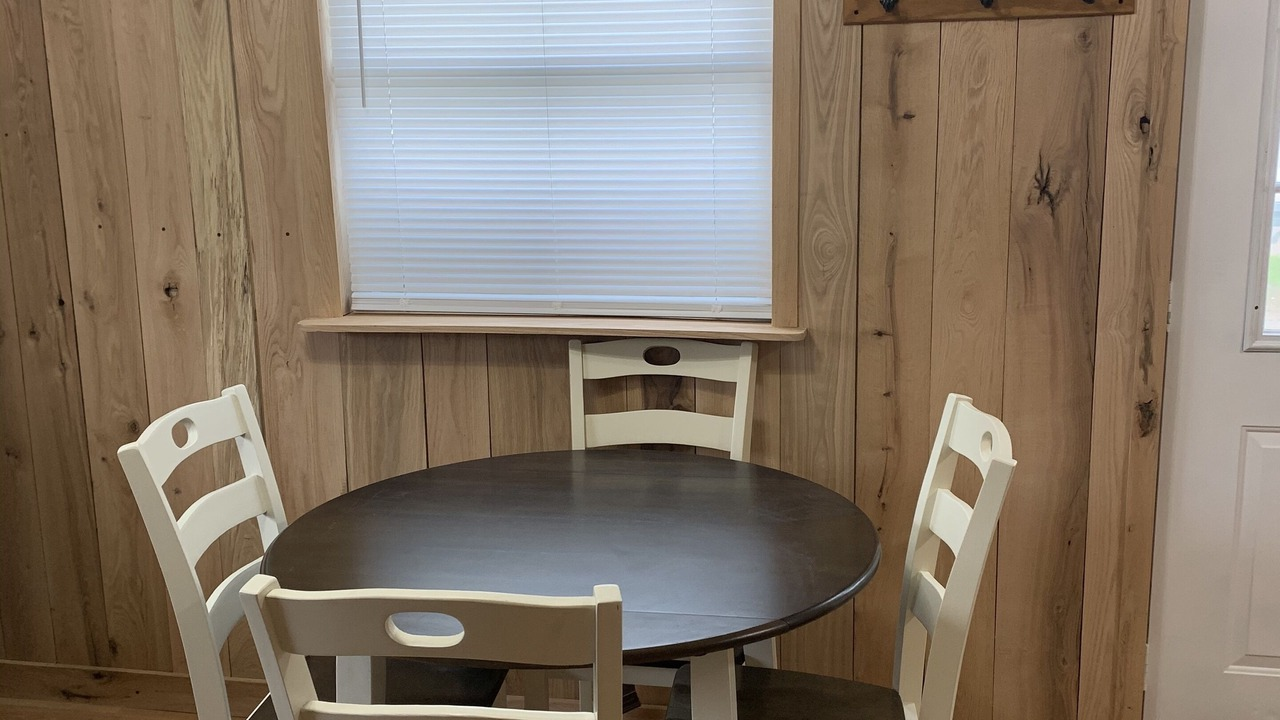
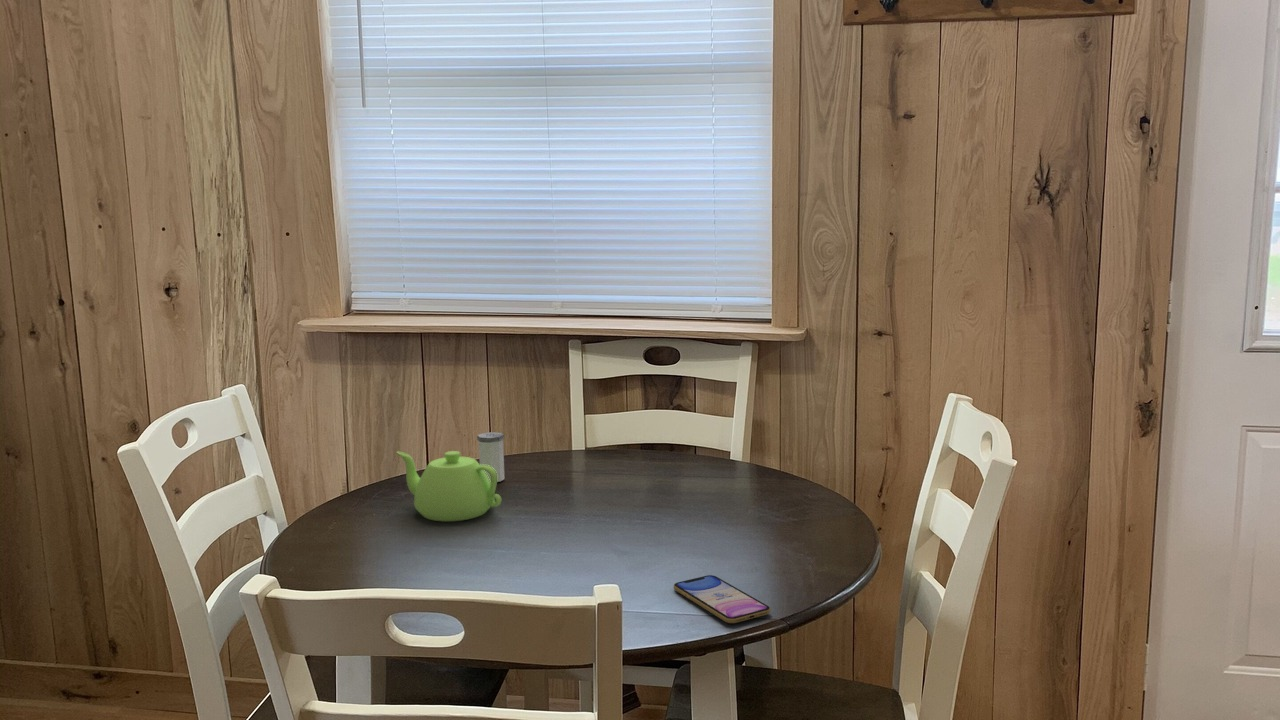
+ teapot (449, 481)
+ smartphone (720, 598)
+ salt shaker (491, 457)
